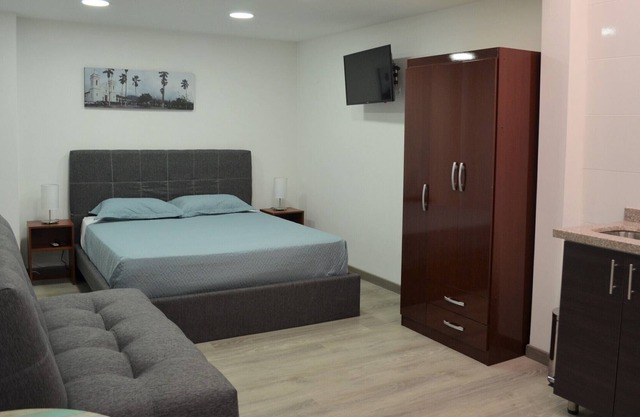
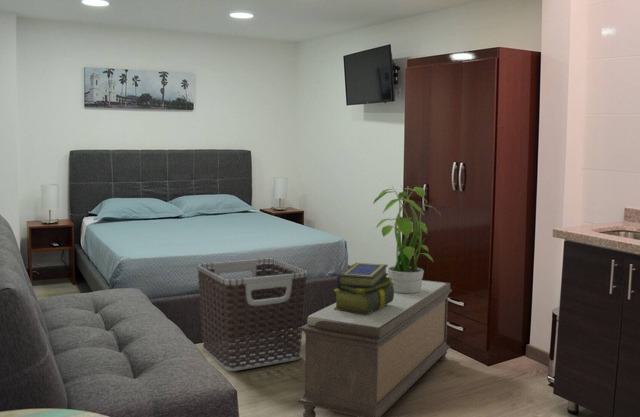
+ stack of books (364, 287)
+ clothes hamper (251, 310)
+ bench (384, 342)
+ potted plant (398, 238)
